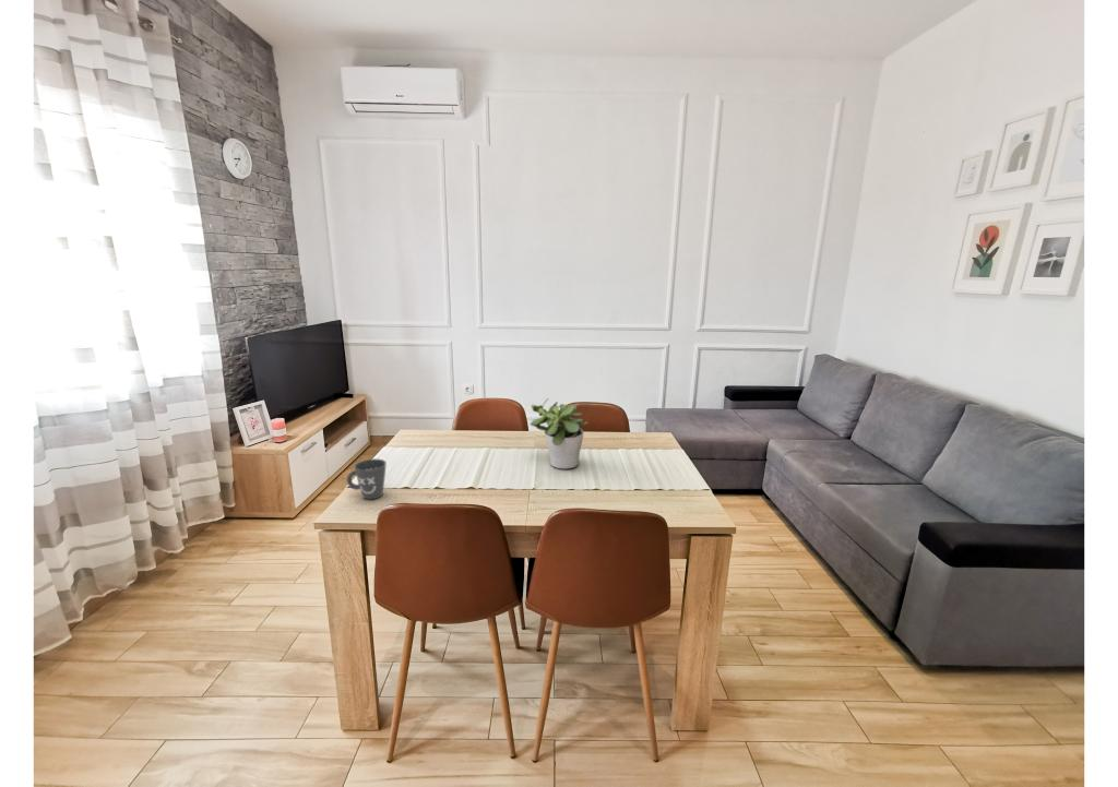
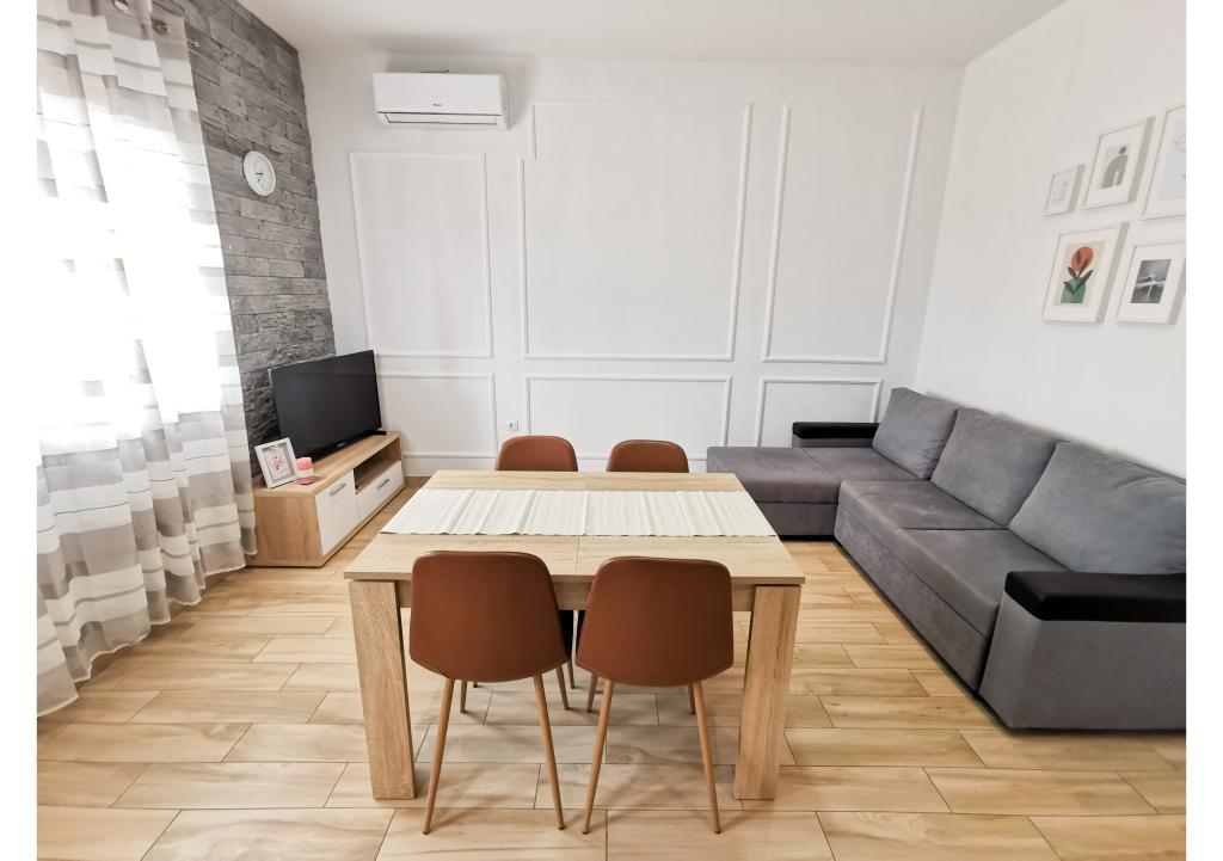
- potted plant (556, 432)
- mug (367, 479)
